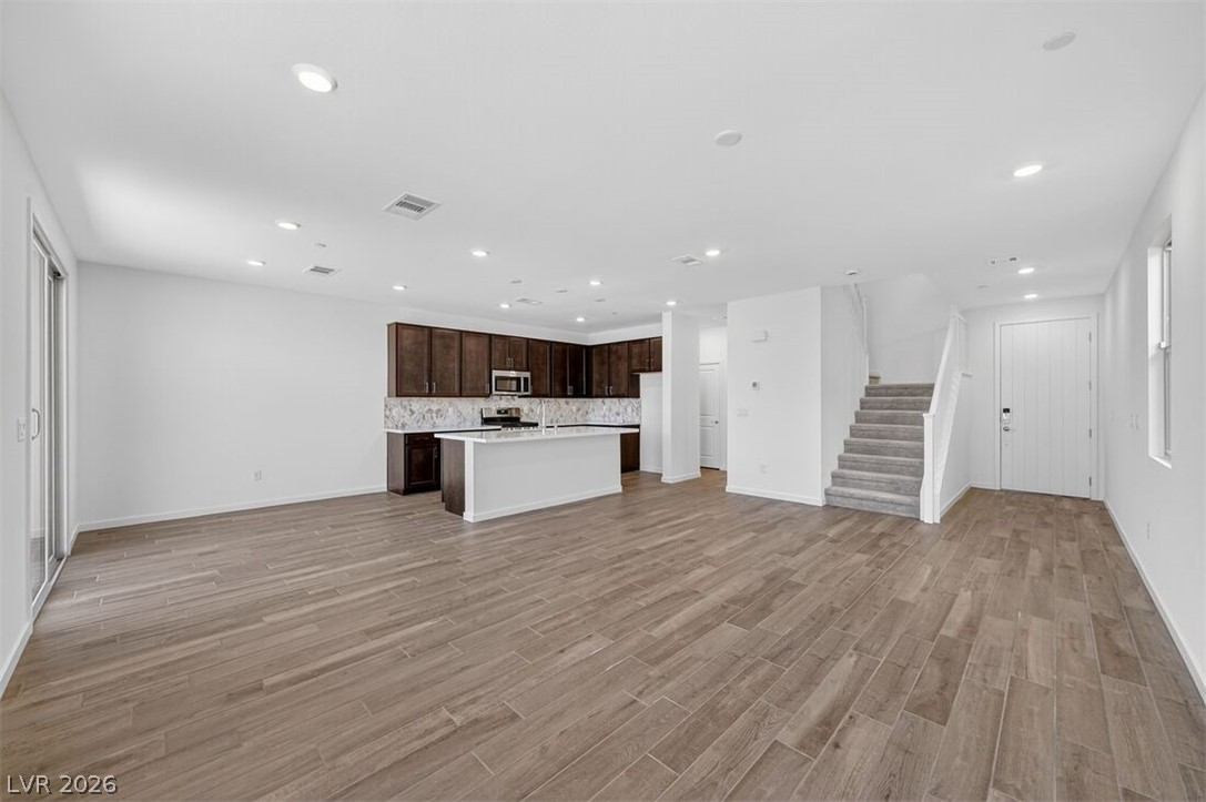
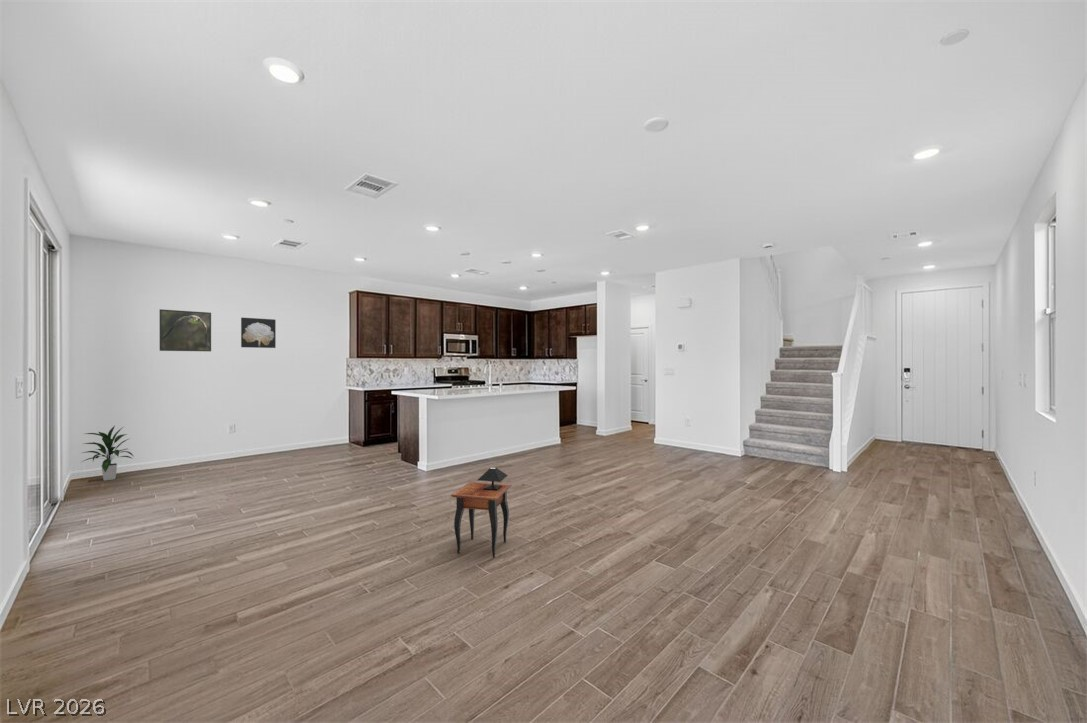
+ side table (482, 508)
+ wall art (258, 333)
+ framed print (186, 331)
+ indoor plant (108, 452)
